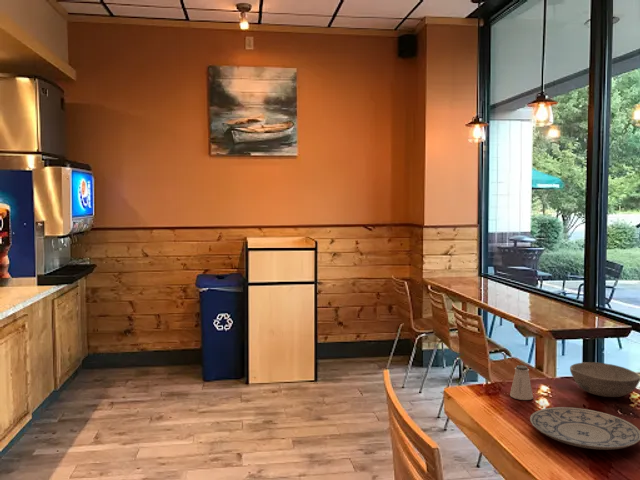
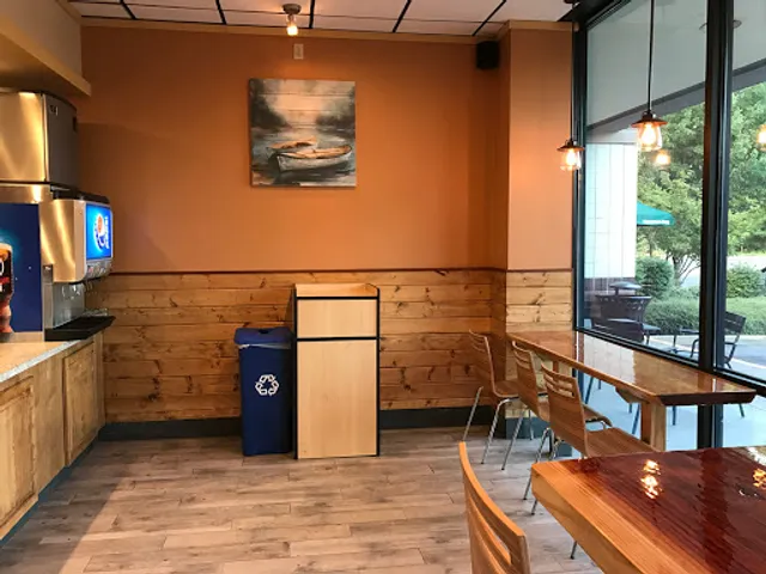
- bowl (603, 381)
- saltshaker (521, 381)
- plate (583, 430)
